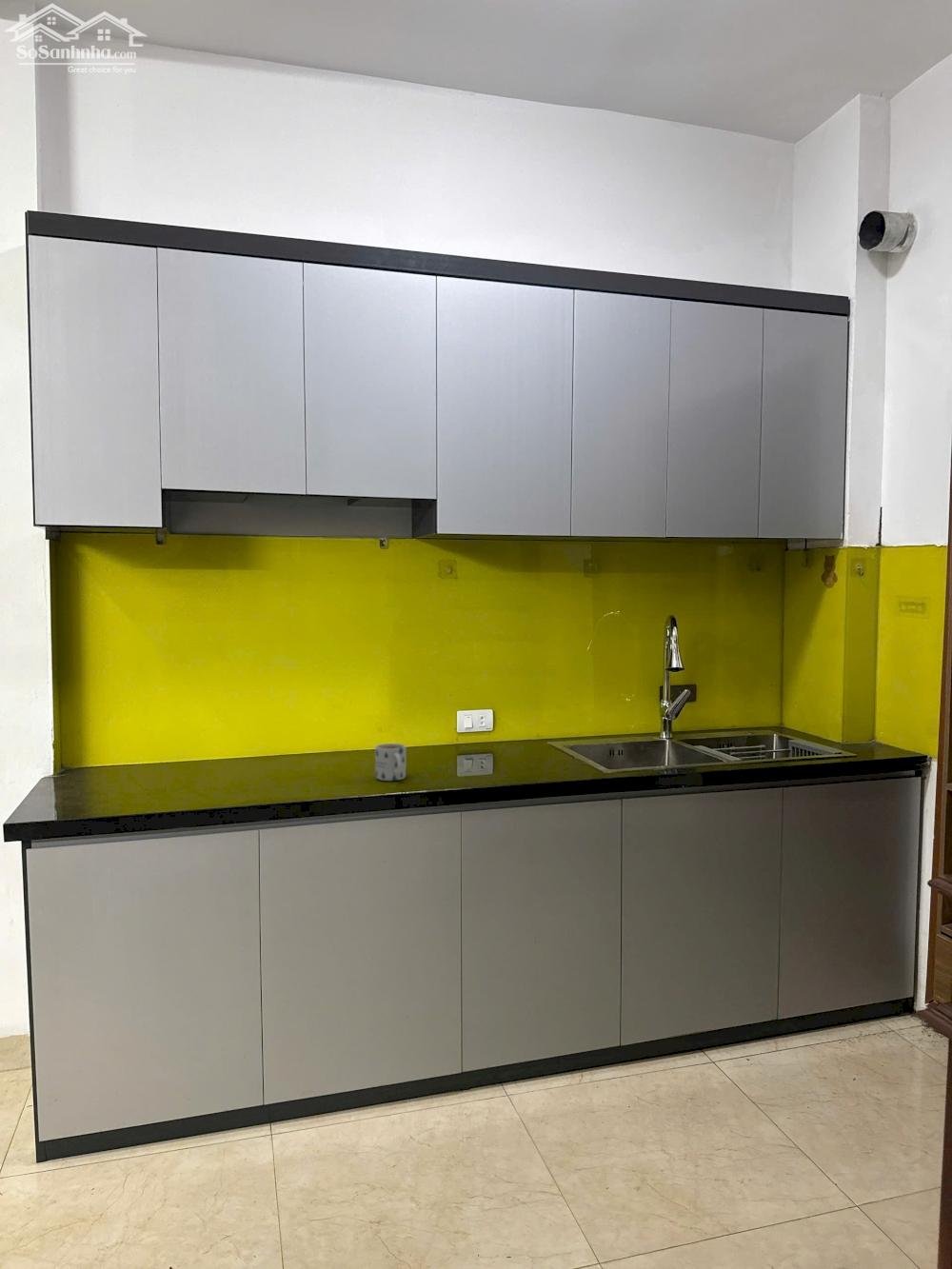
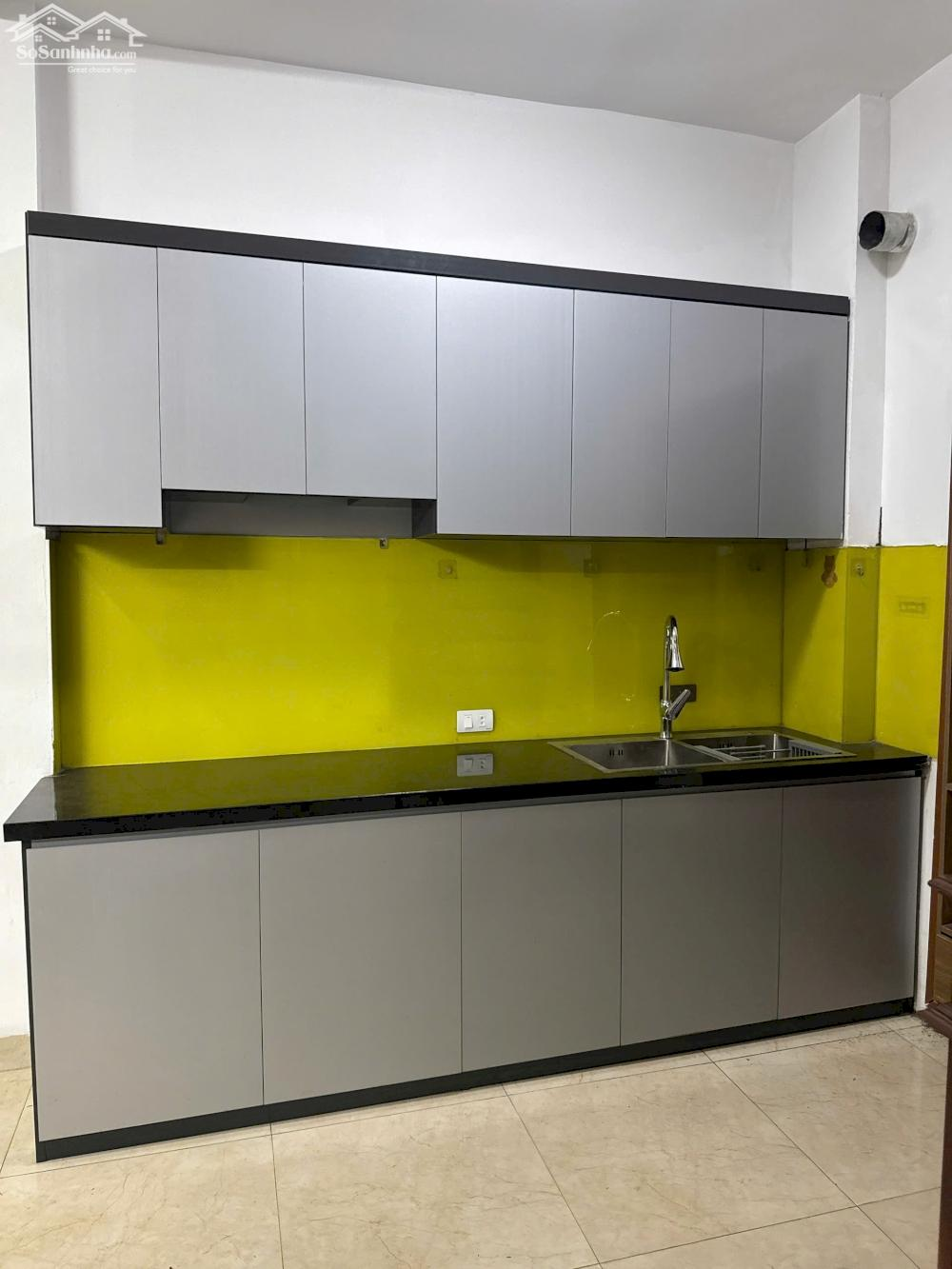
- mug (392, 763)
